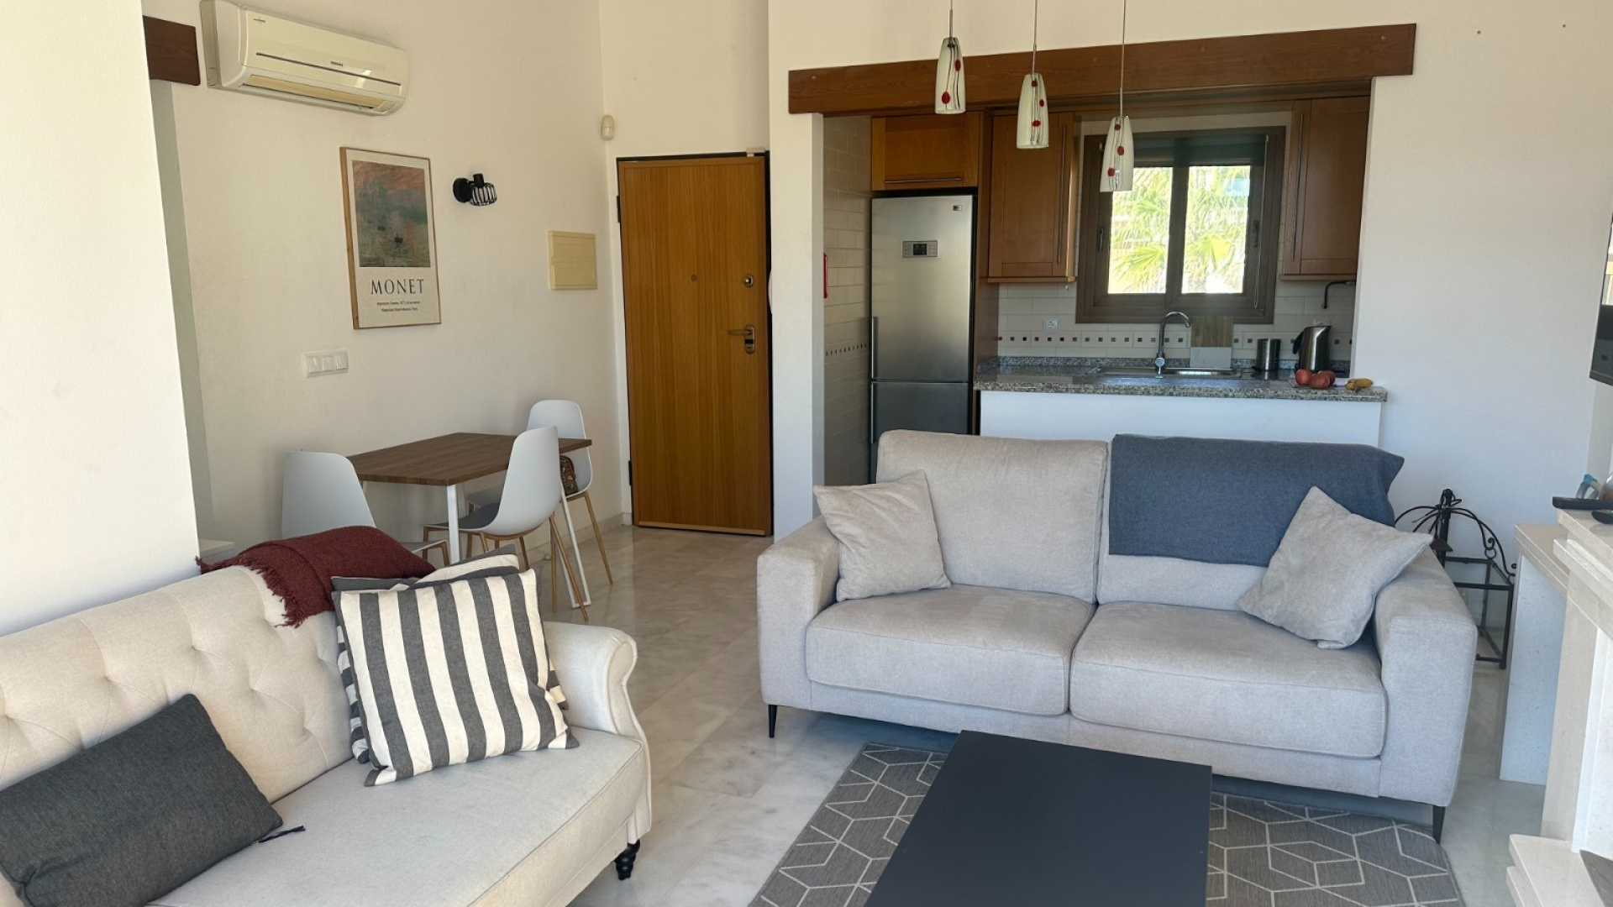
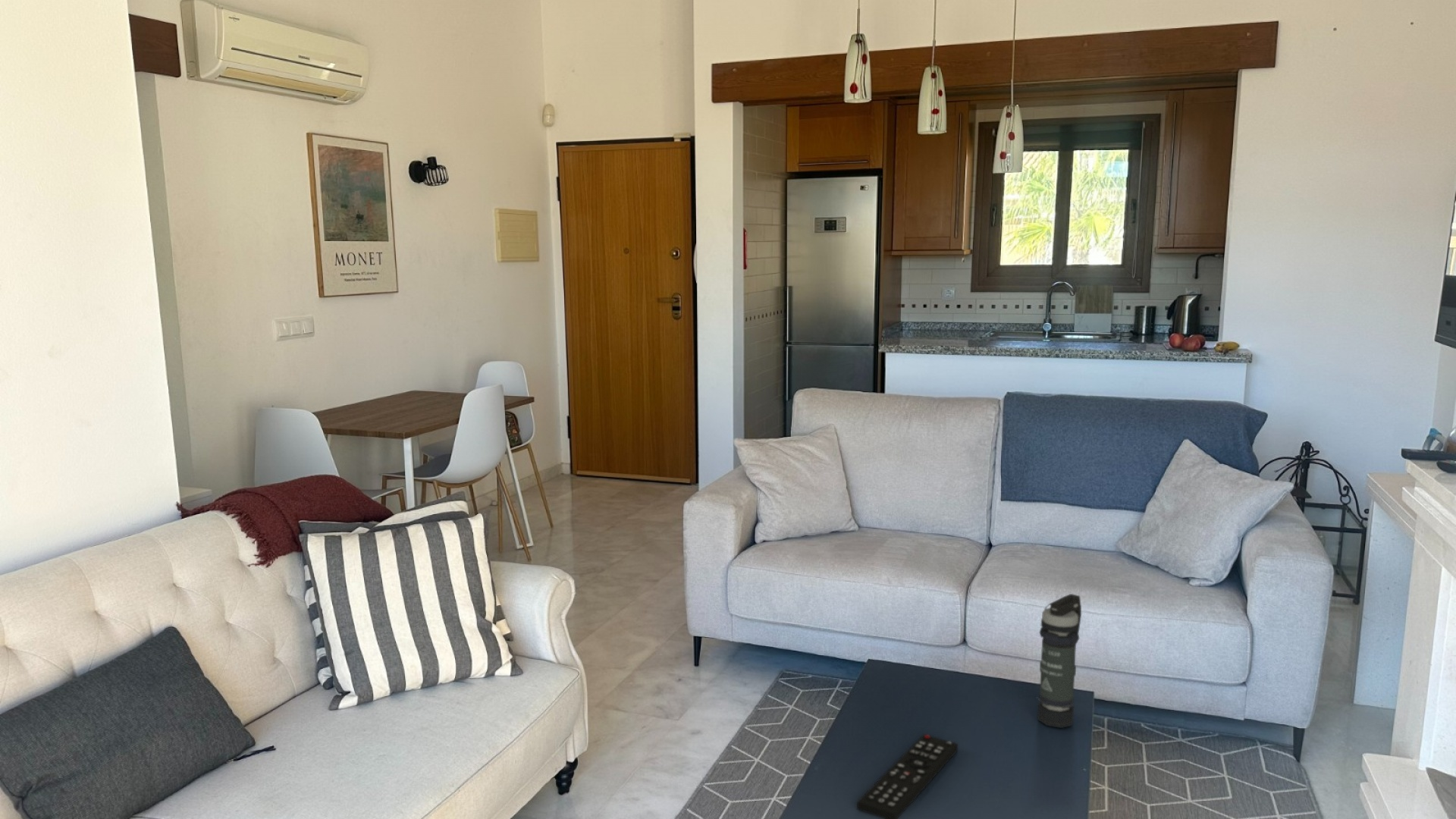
+ remote control (910, 773)
+ smoke grenade (1062, 658)
